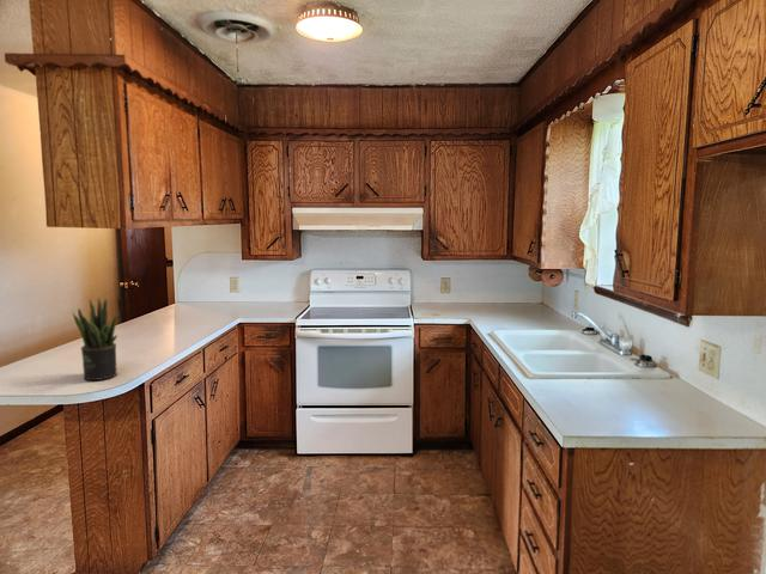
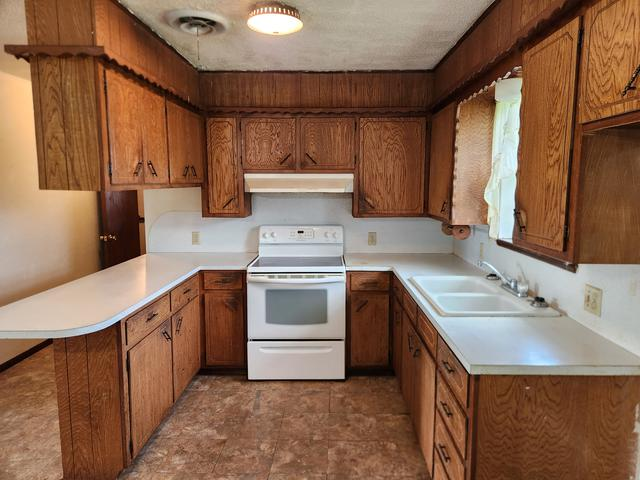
- potted plant (96, 338)
